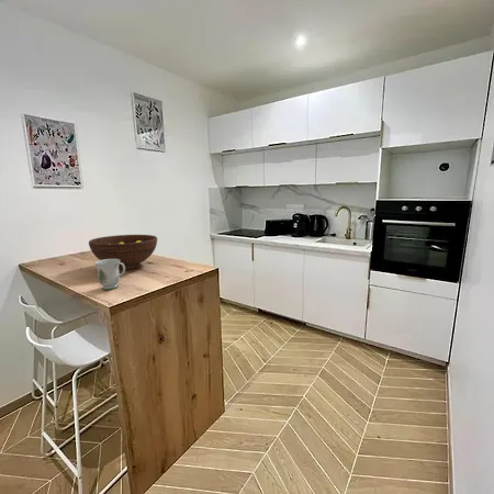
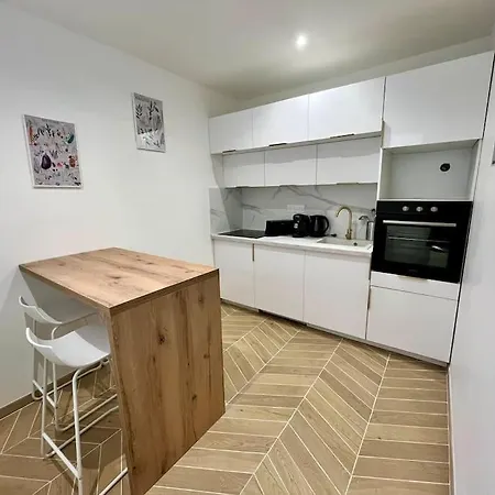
- fruit bowl (125, 252)
- mug (112, 274)
